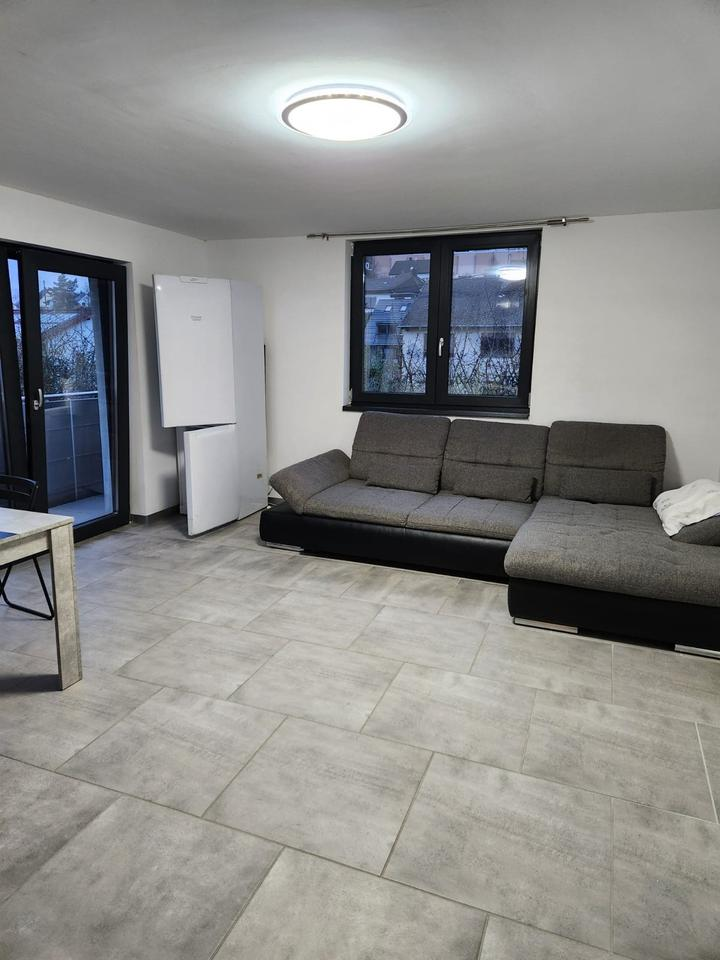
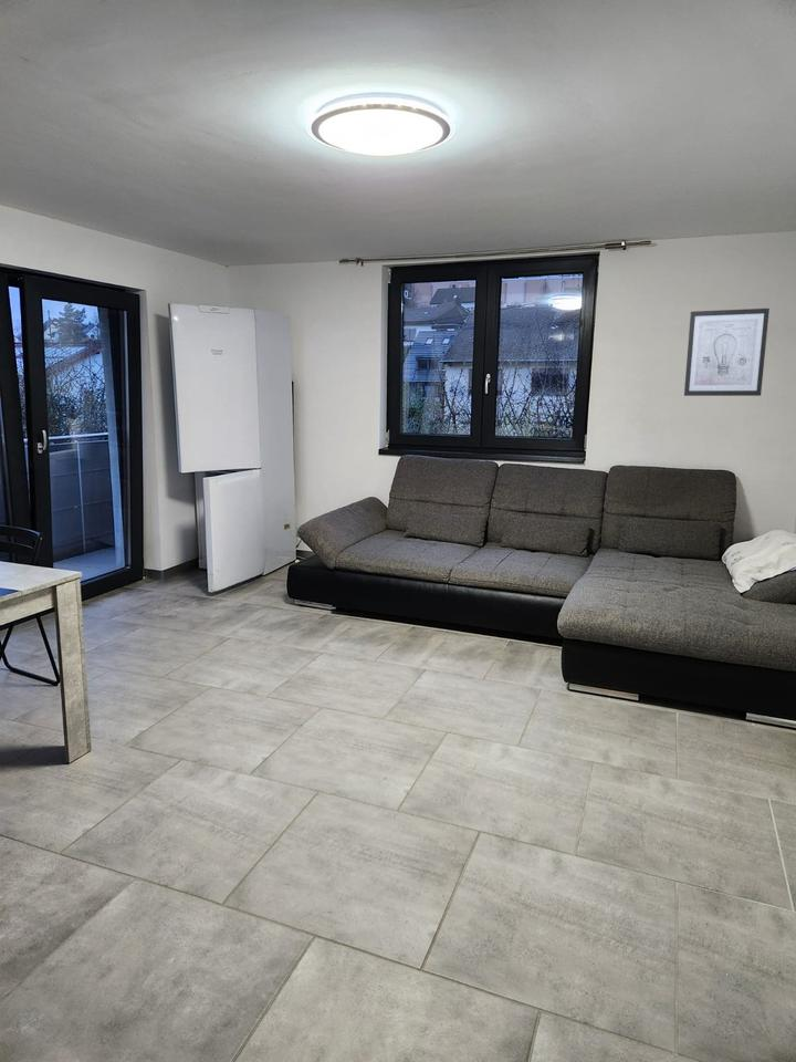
+ wall art (725, 353)
